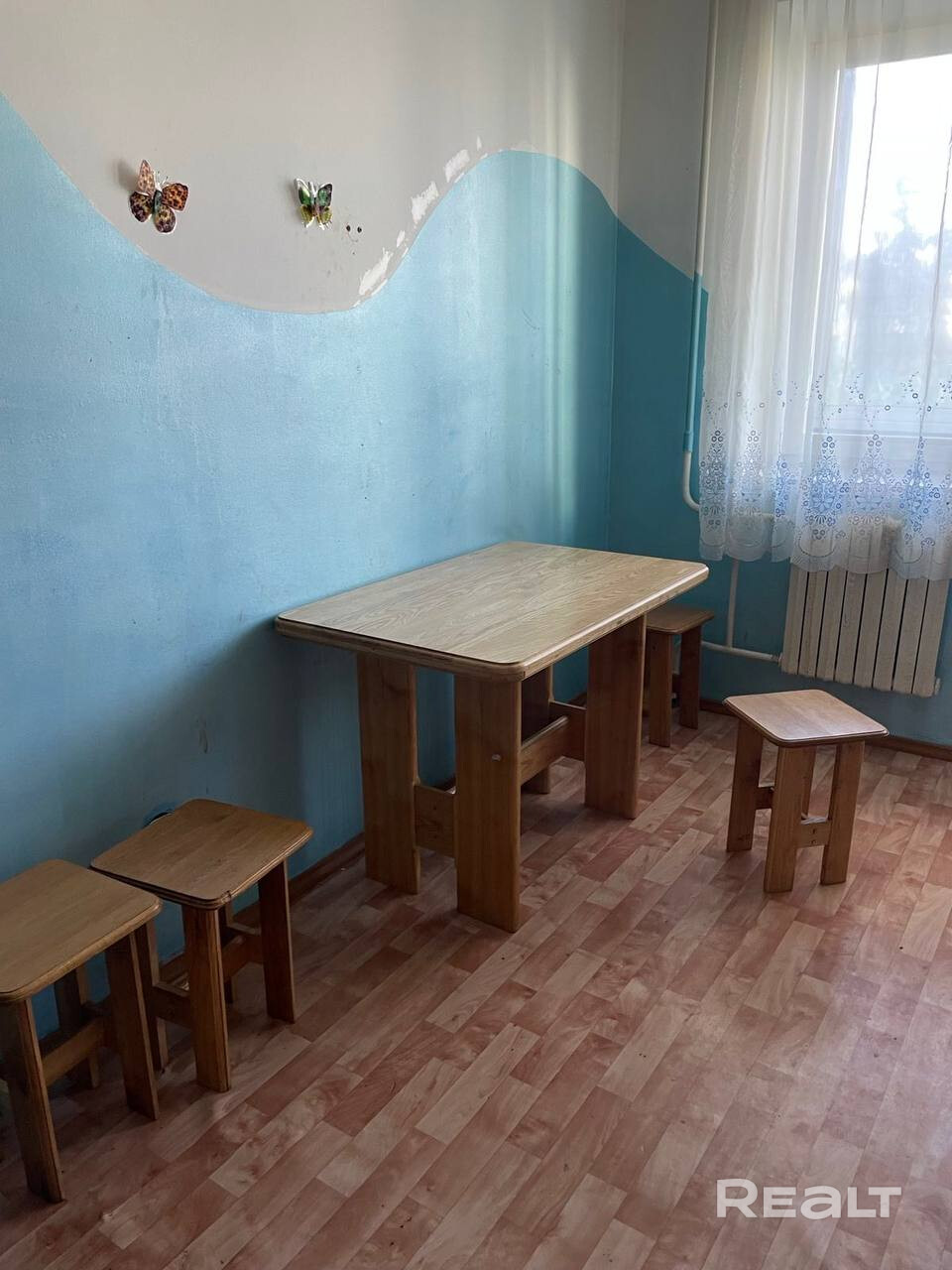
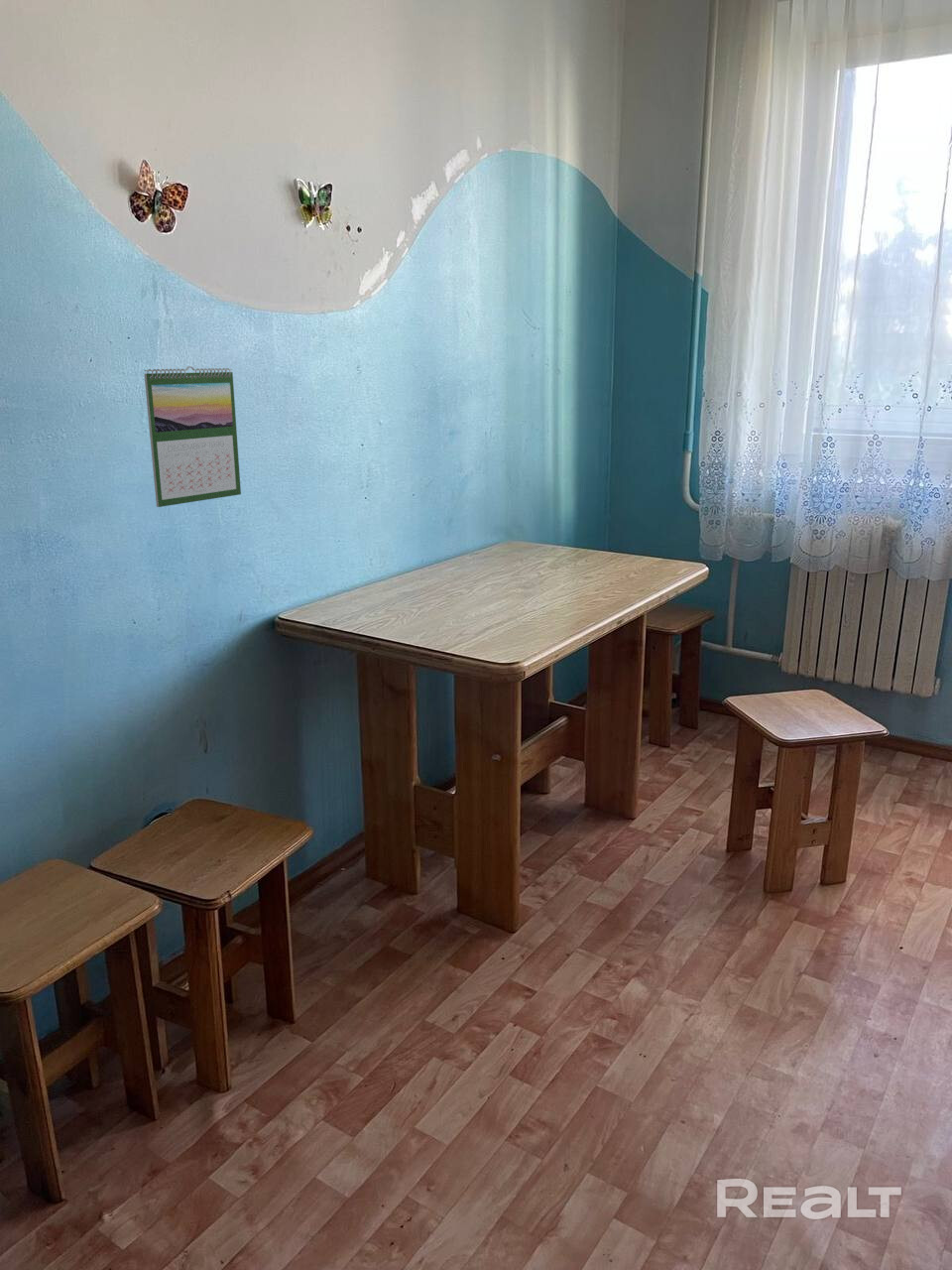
+ calendar (194, 435)
